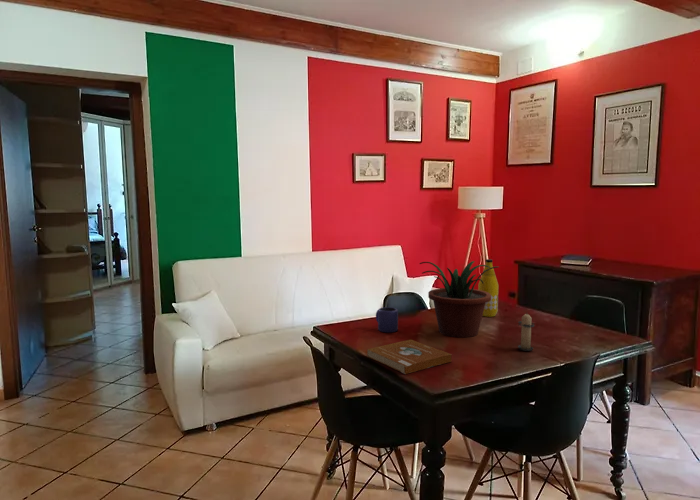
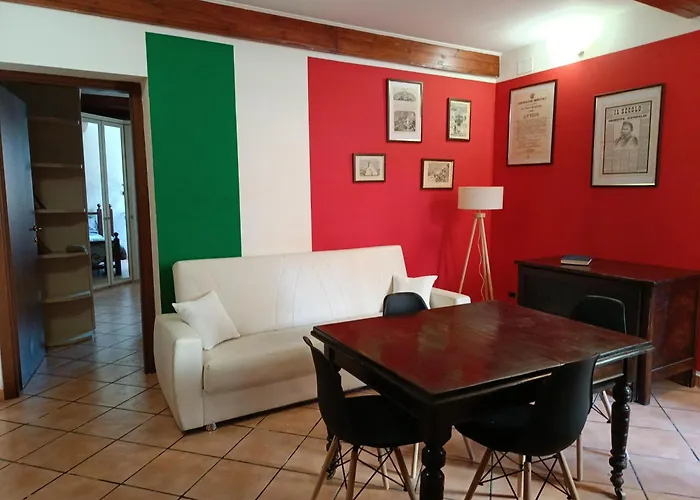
- bottle (488, 287)
- book (408, 355)
- potted plant (457, 296)
- candle (526, 330)
- mug (385, 318)
